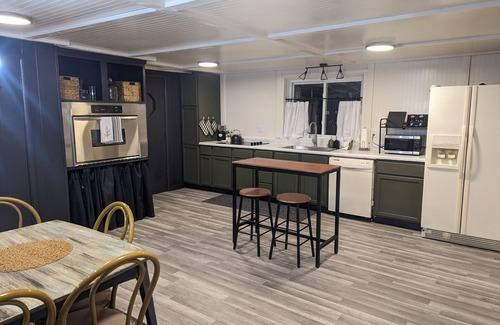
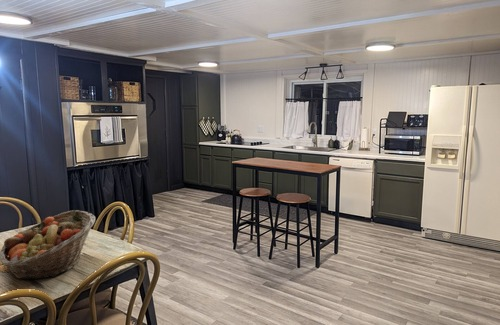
+ fruit basket (49, 242)
